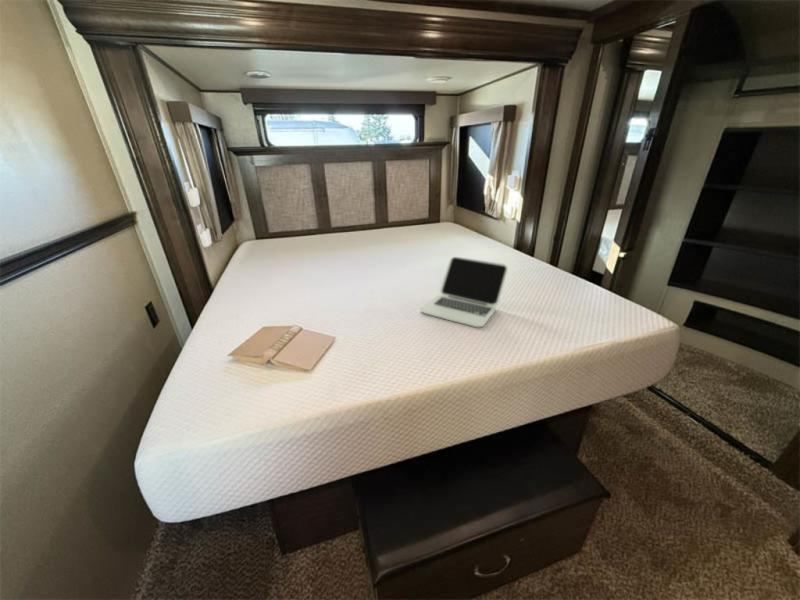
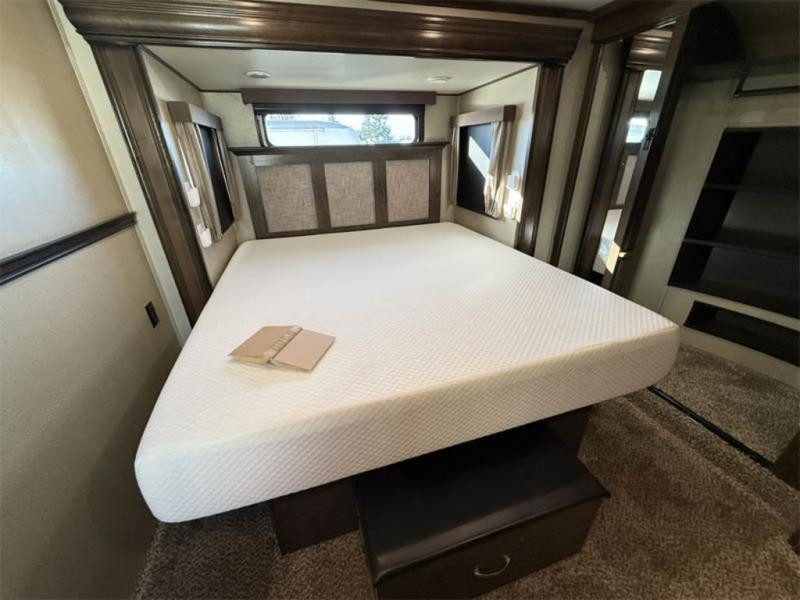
- laptop (464, 287)
